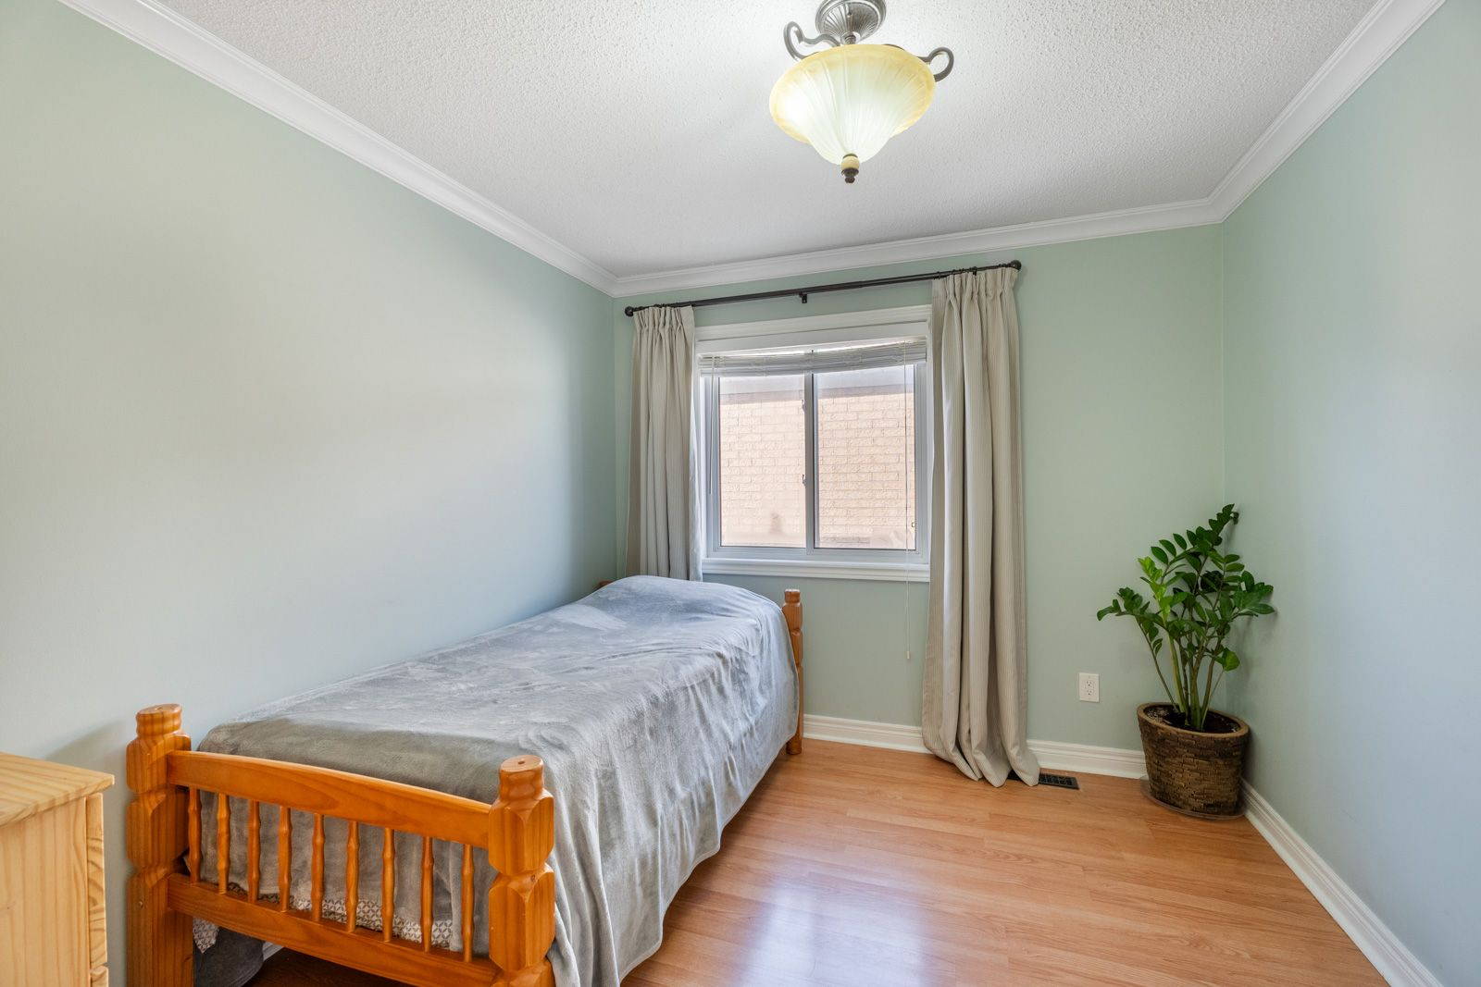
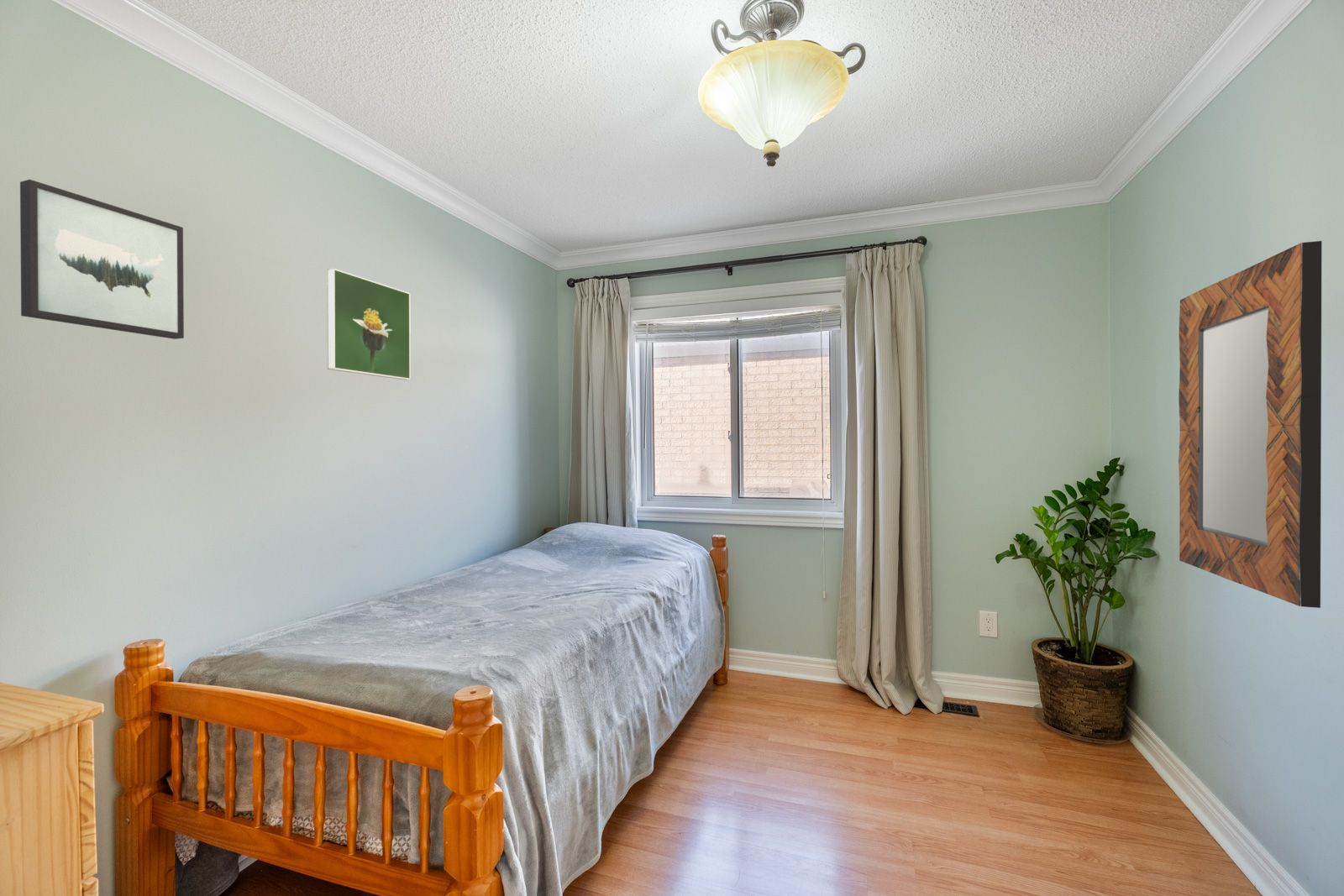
+ wall art (109, 267)
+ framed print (371, 328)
+ home mirror (1237, 427)
